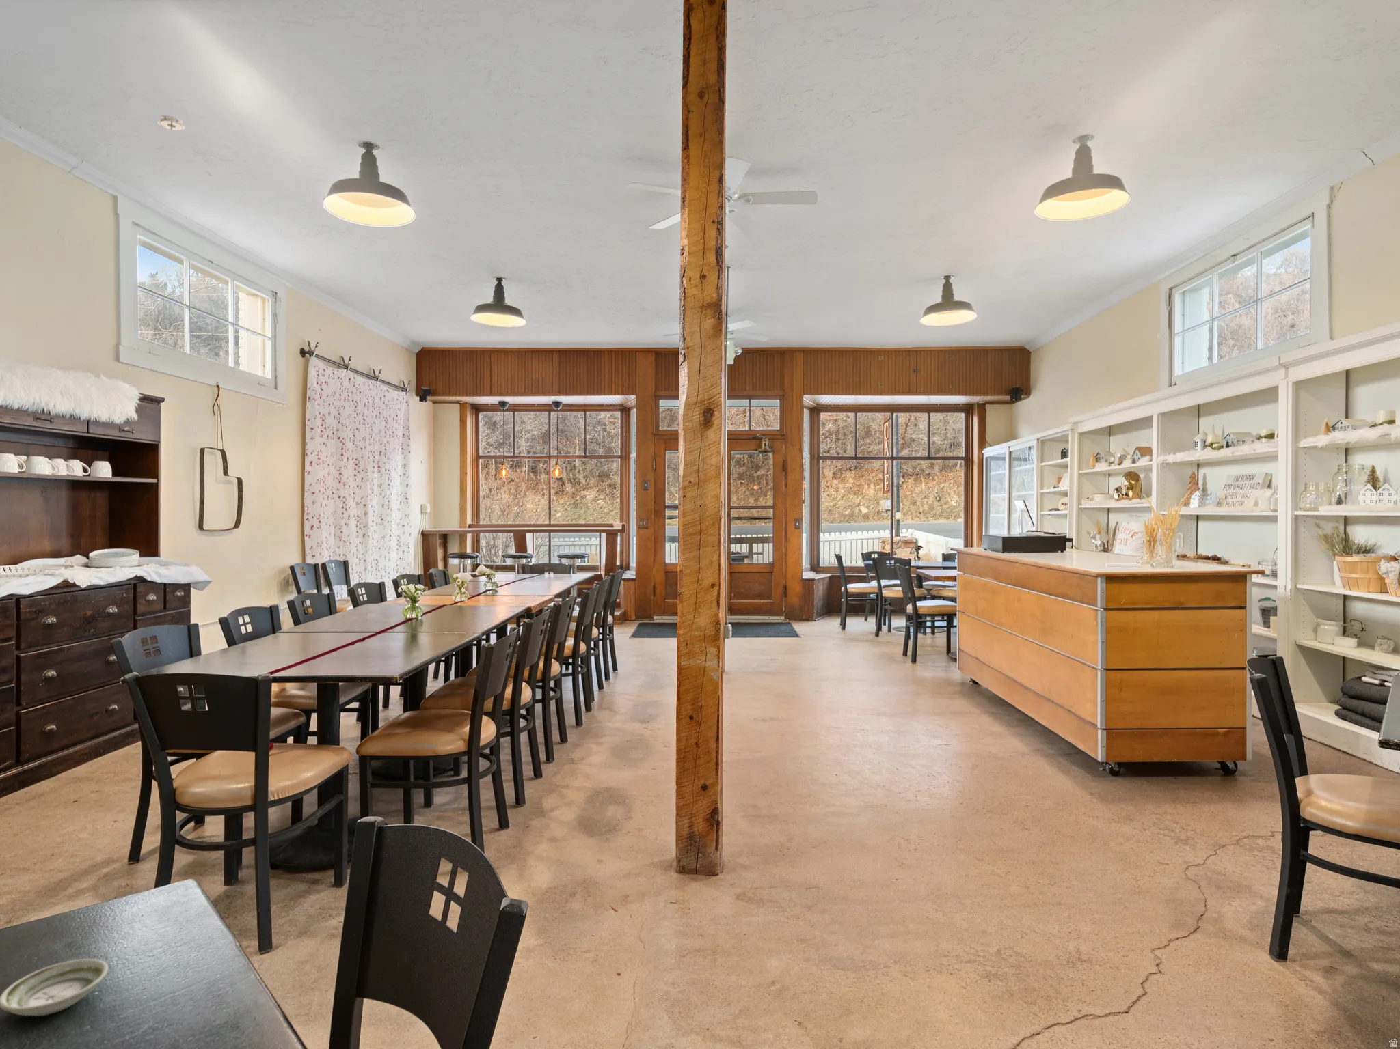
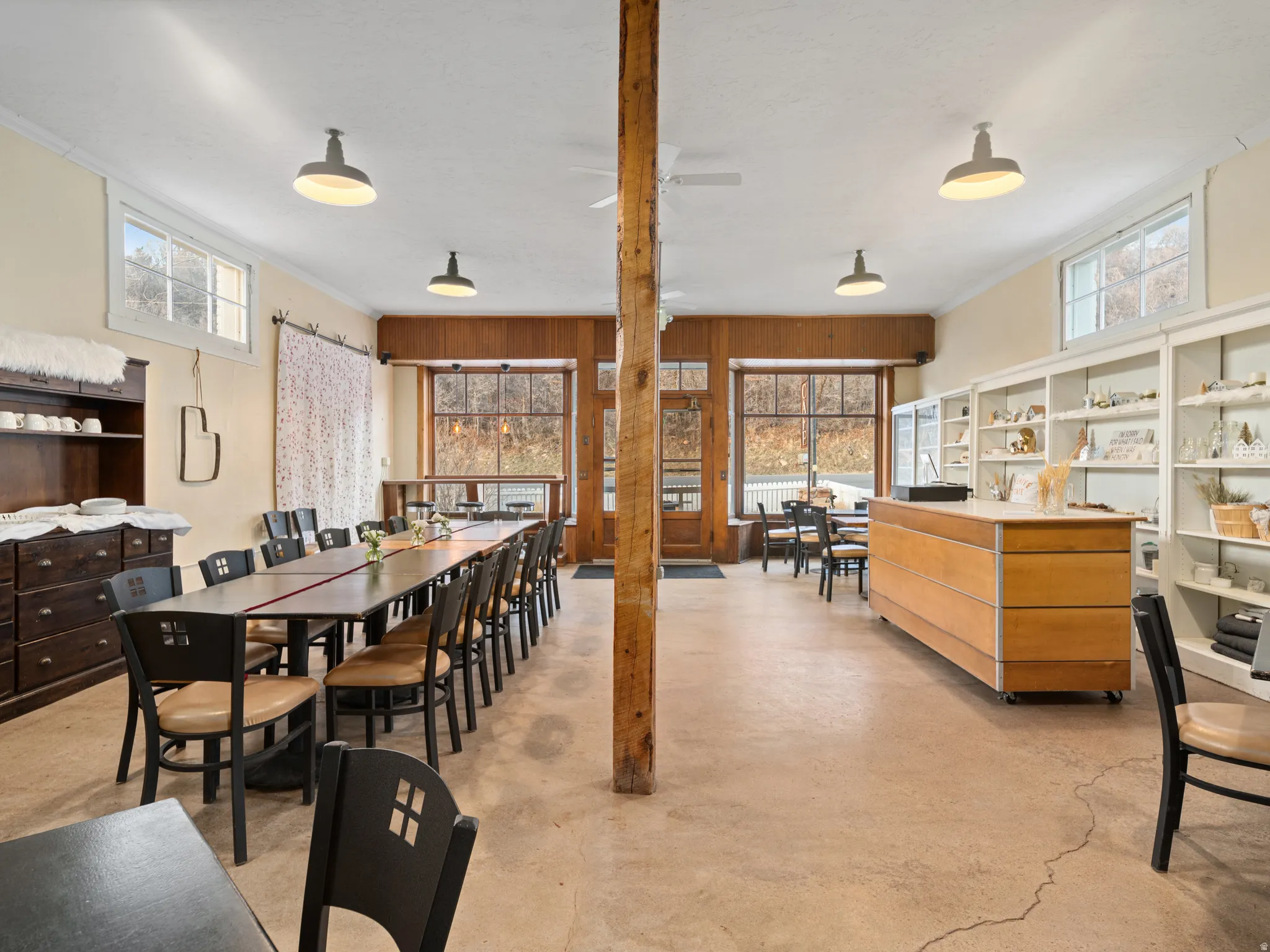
- saucer (55, 992)
- smoke detector (170, 123)
